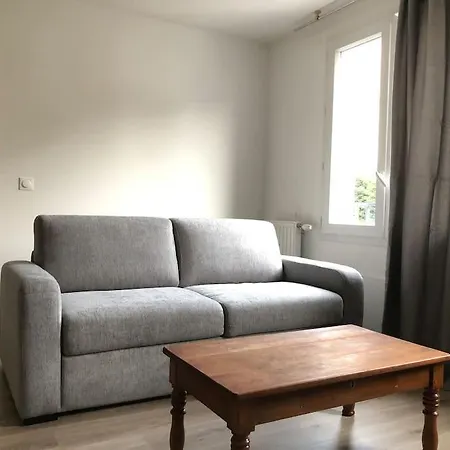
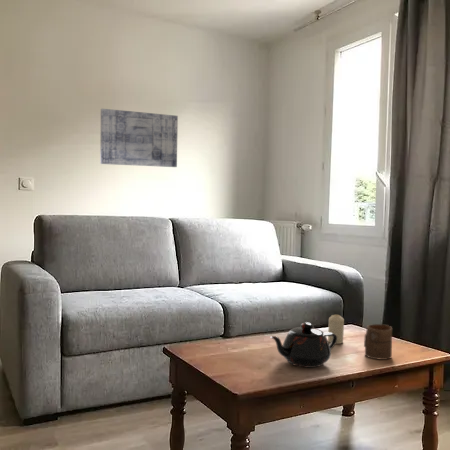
+ cup (378, 341)
+ candle (336, 328)
+ teapot (304, 343)
+ wall art (140, 139)
